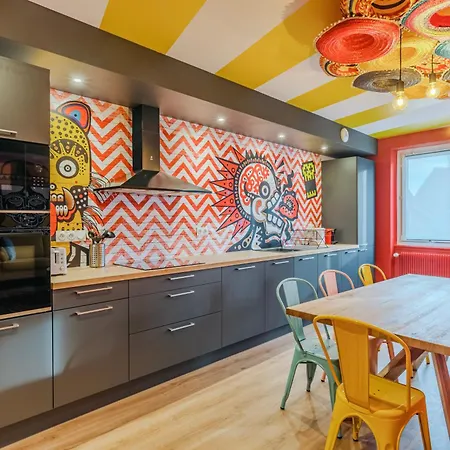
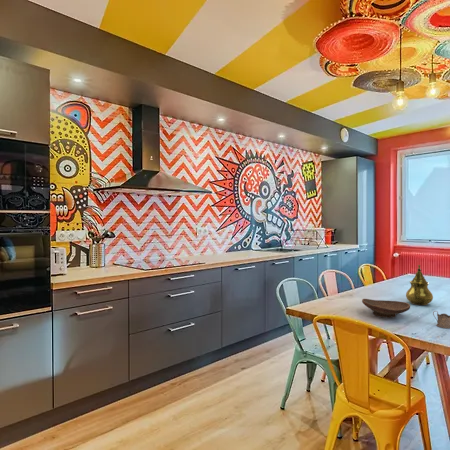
+ teapot (419, 284)
+ decorative bowl (385, 308)
+ tea glass holder (442, 316)
